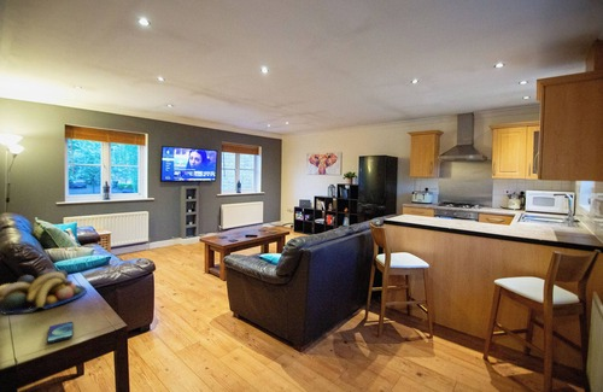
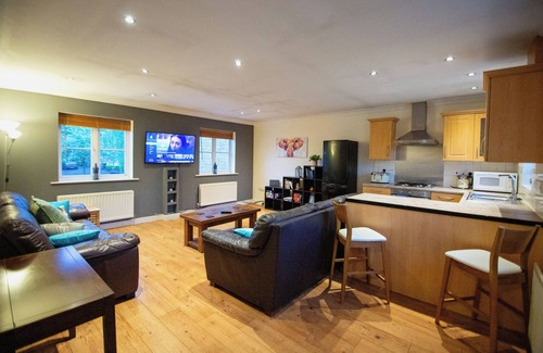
- fruit bowl (43, 285)
- smartphone (60, 330)
